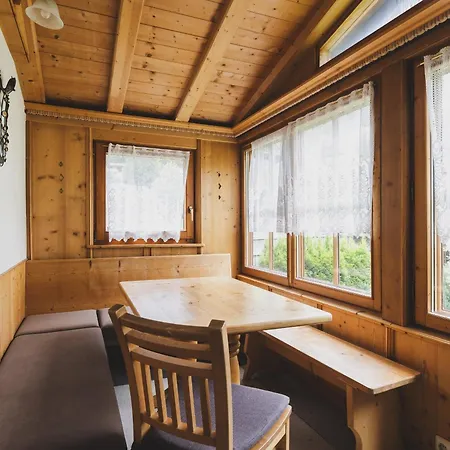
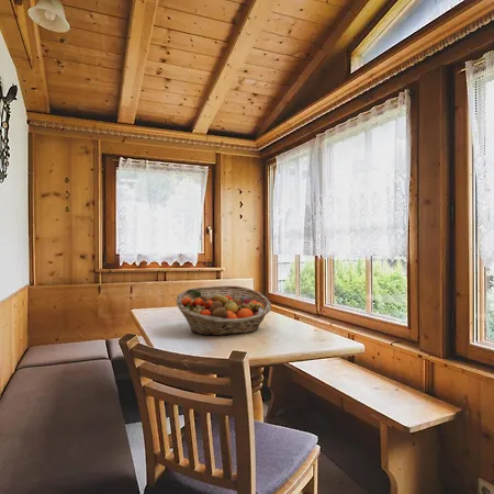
+ fruit basket (224, 308)
